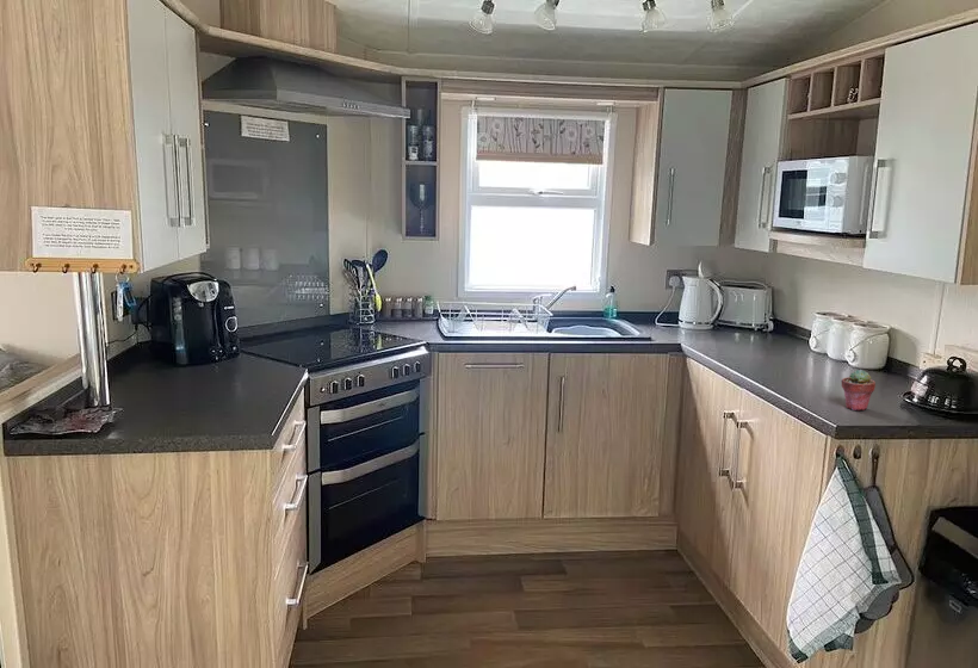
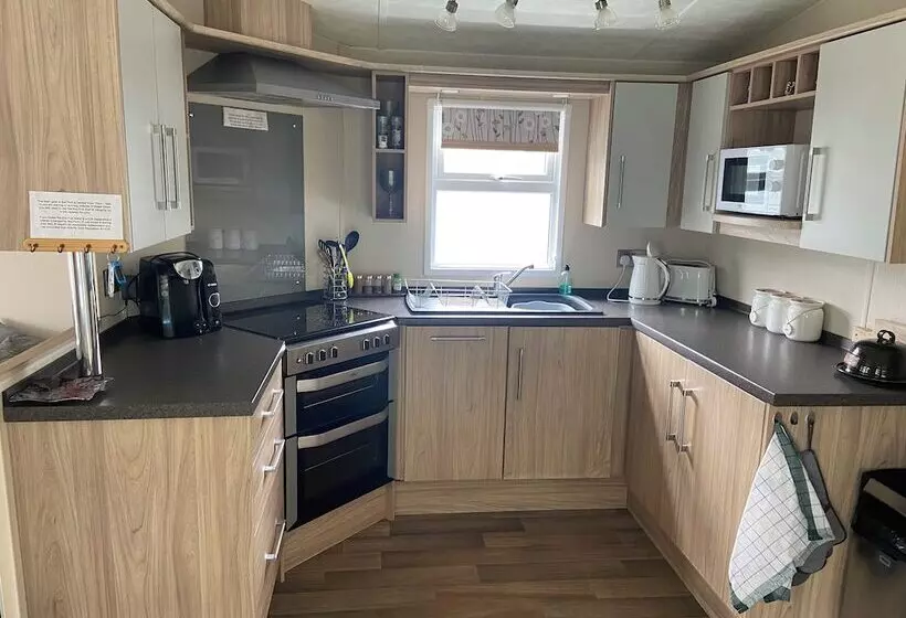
- potted succulent (858, 388)
